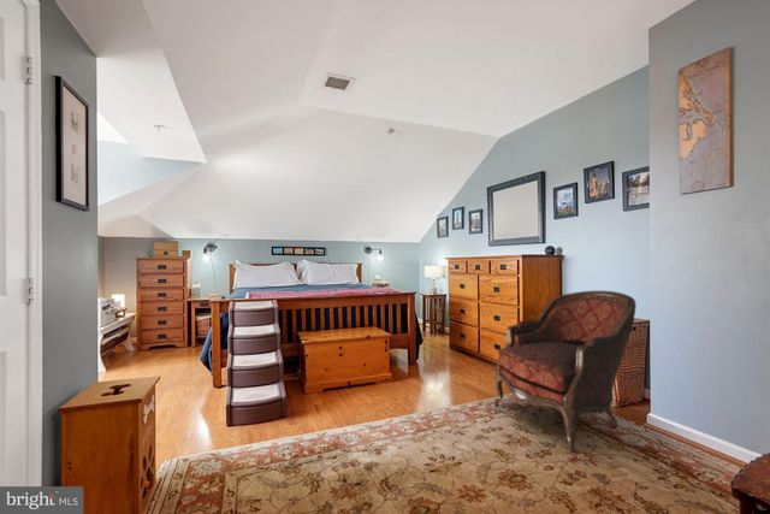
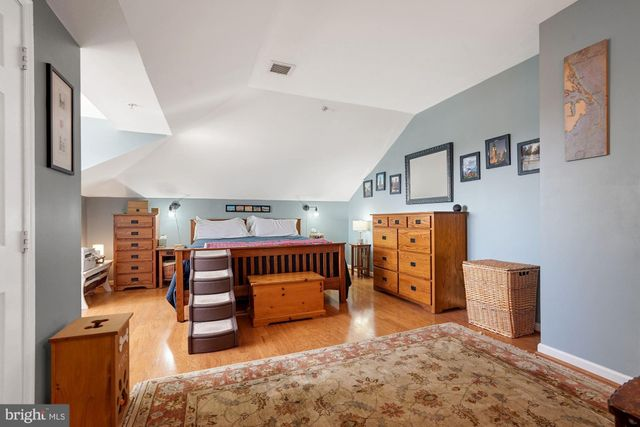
- armchair (567, 355)
